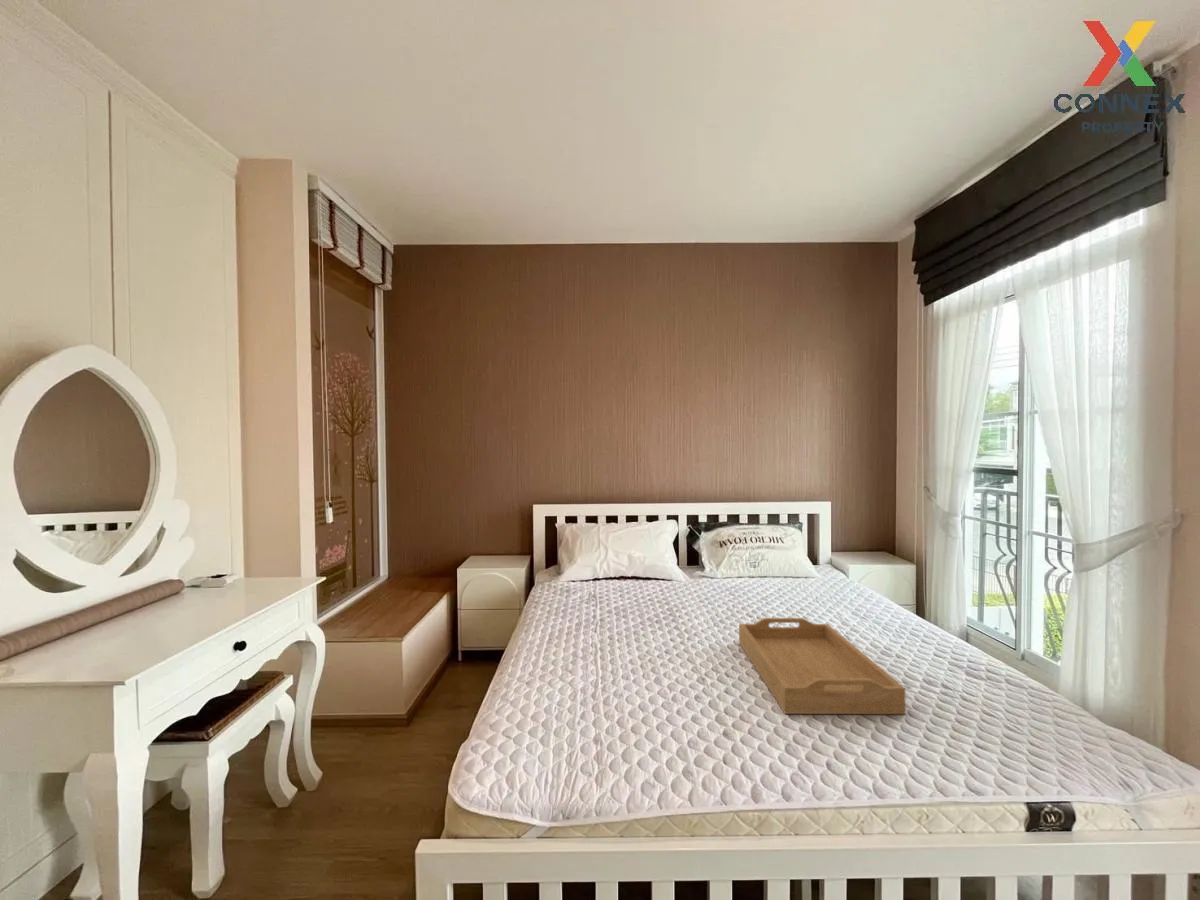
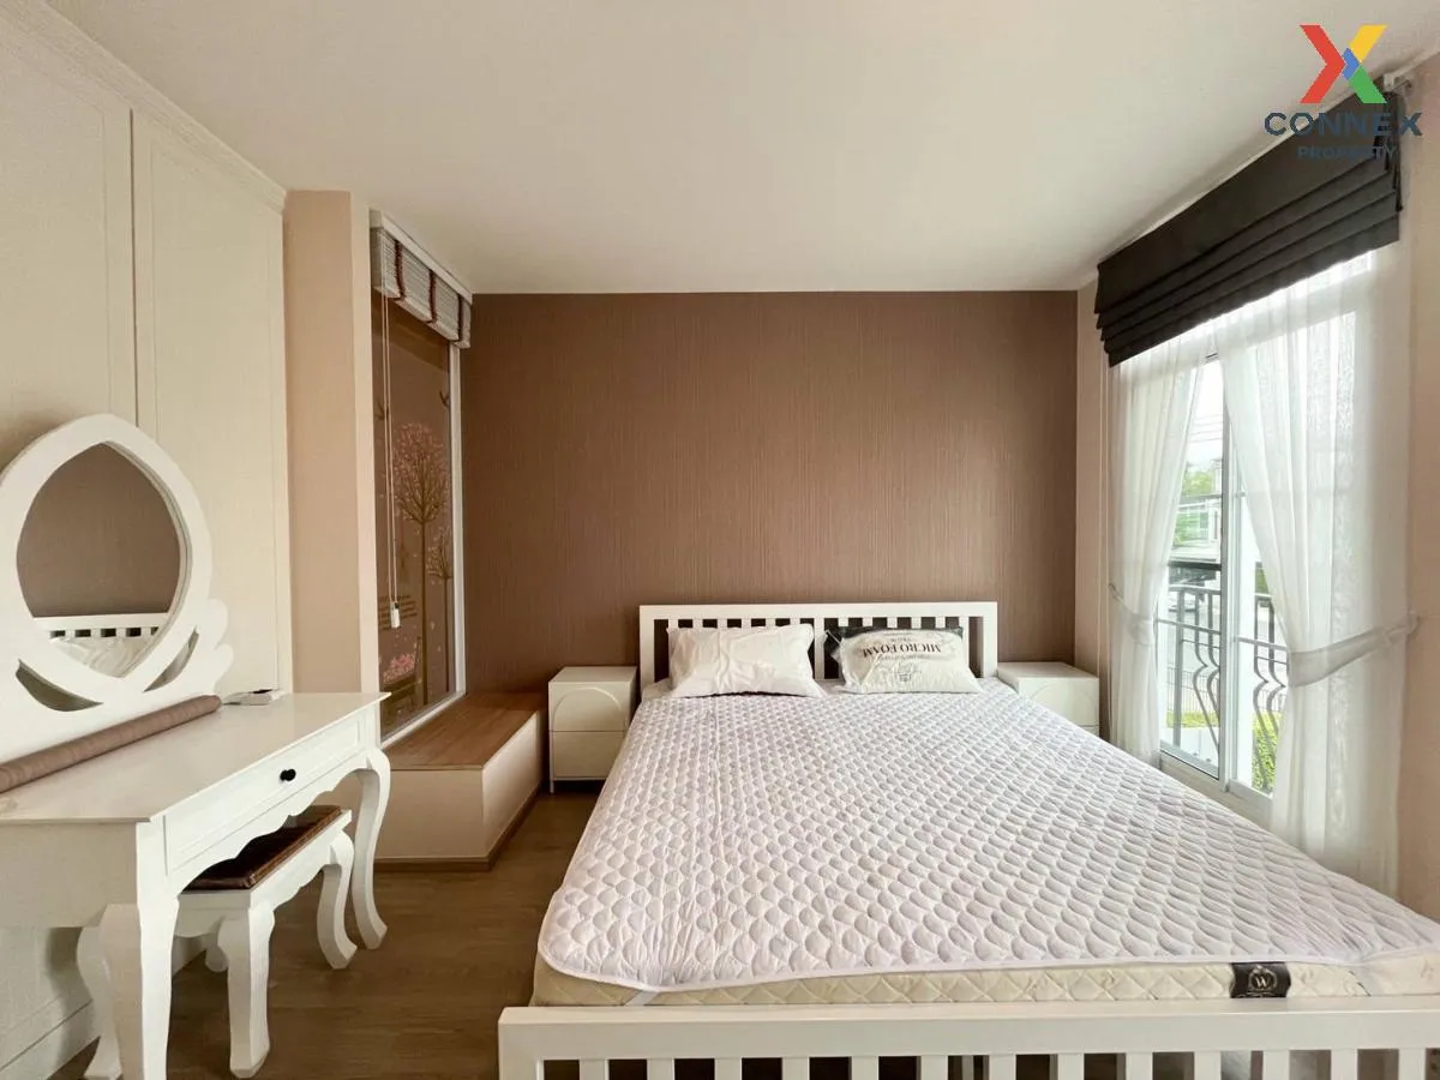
- serving tray (809, 658)
